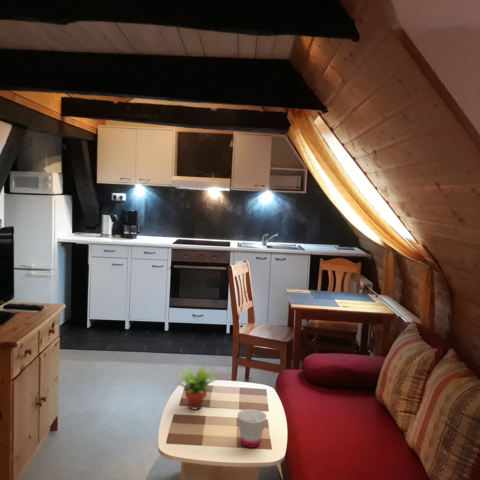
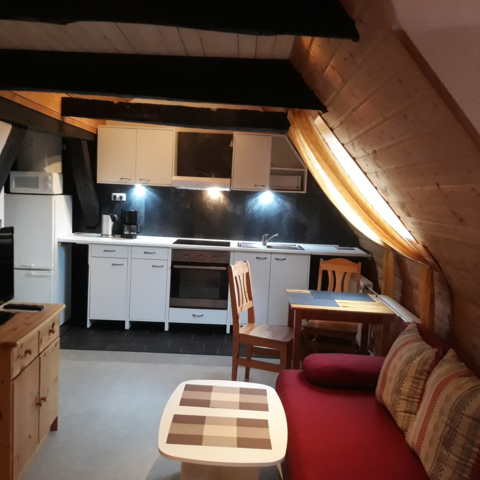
- cup (251, 429)
- succulent plant (197, 387)
